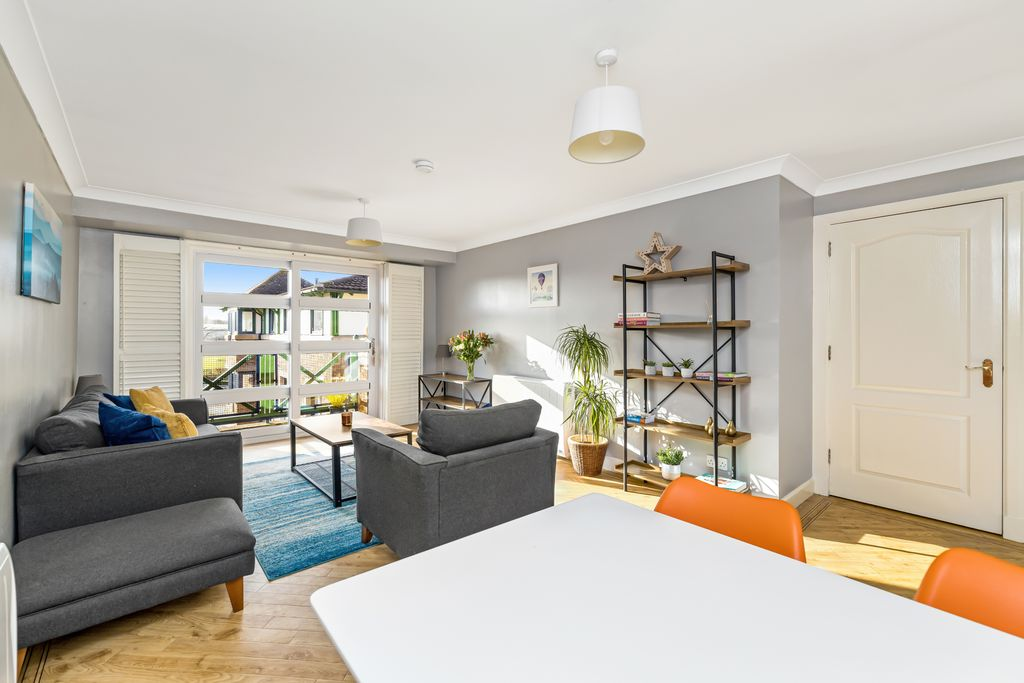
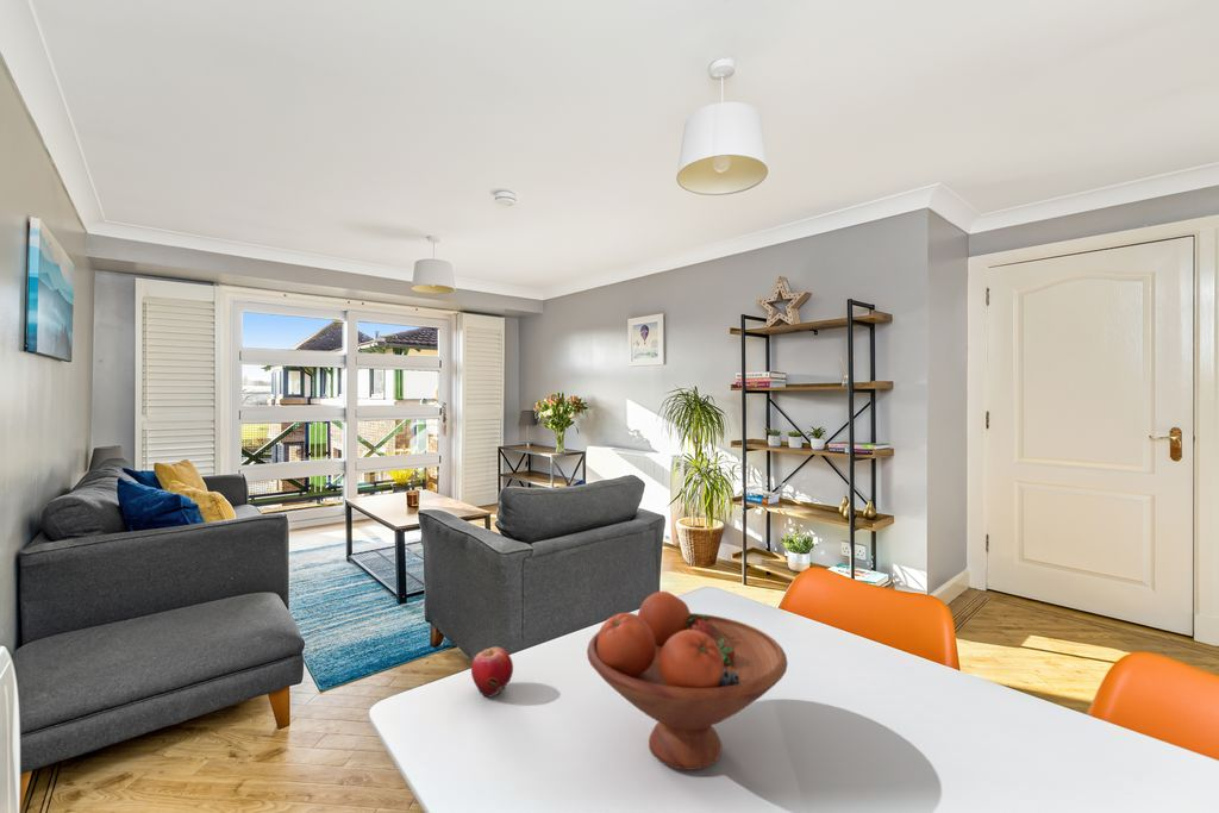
+ fruit bowl (684, 677)
+ apple (492, 670)
